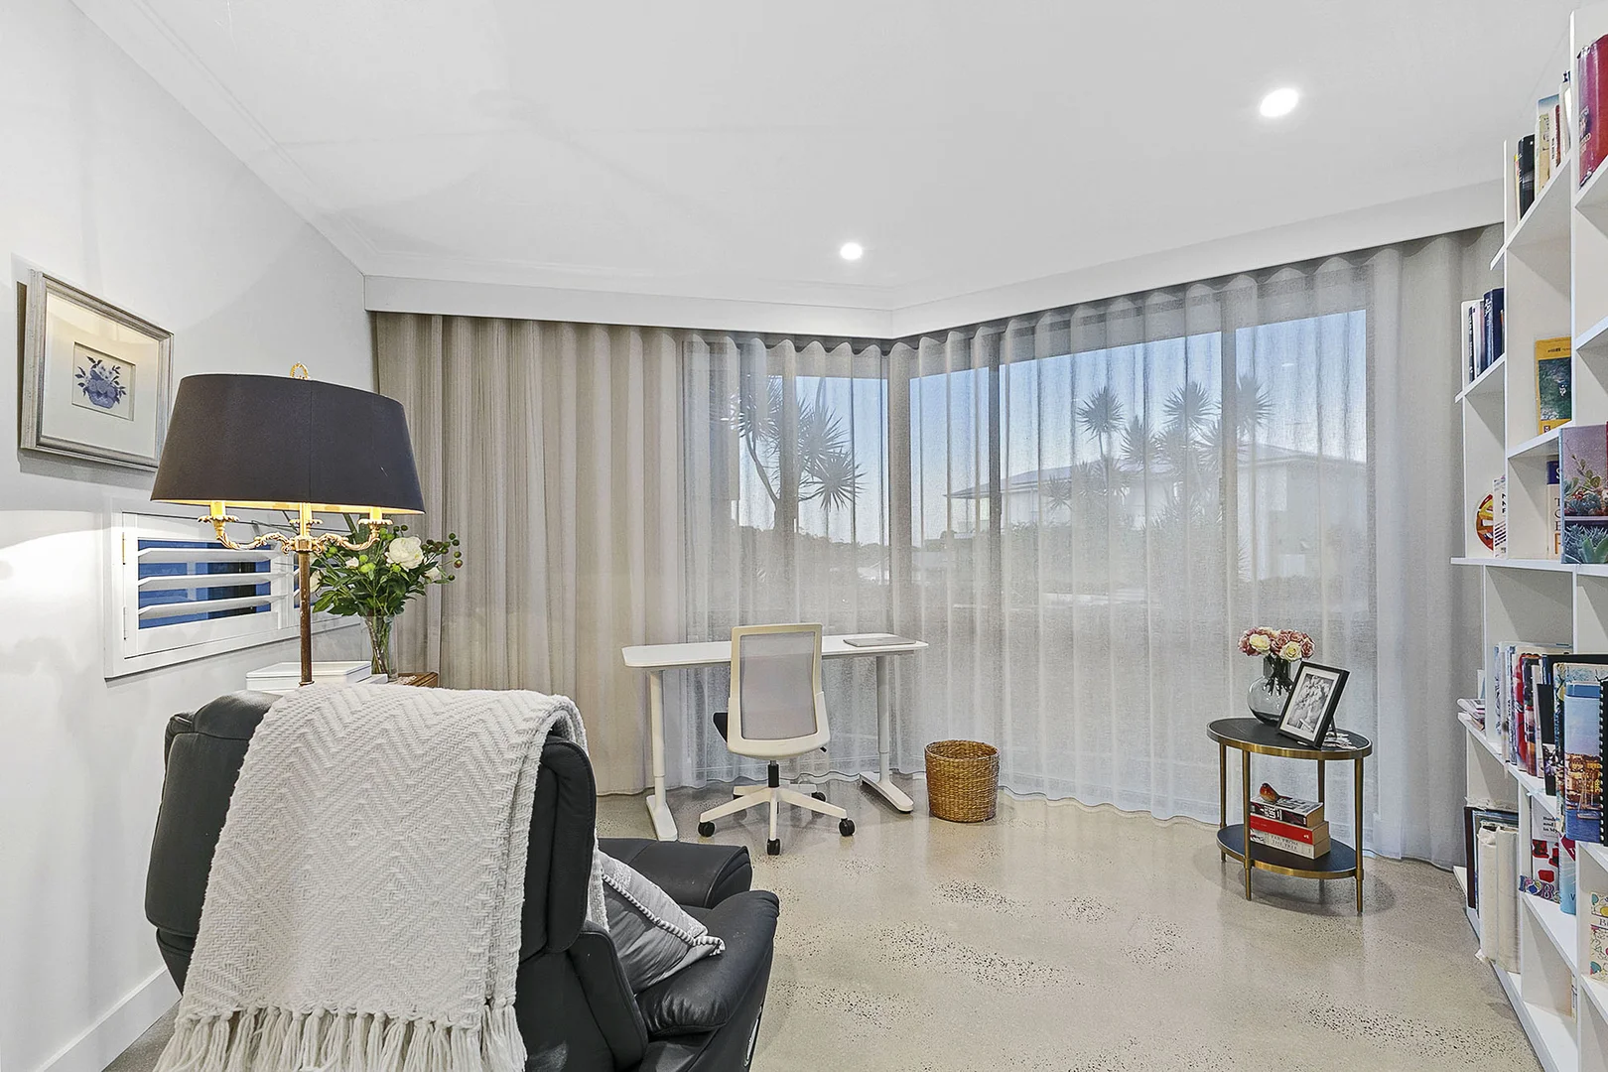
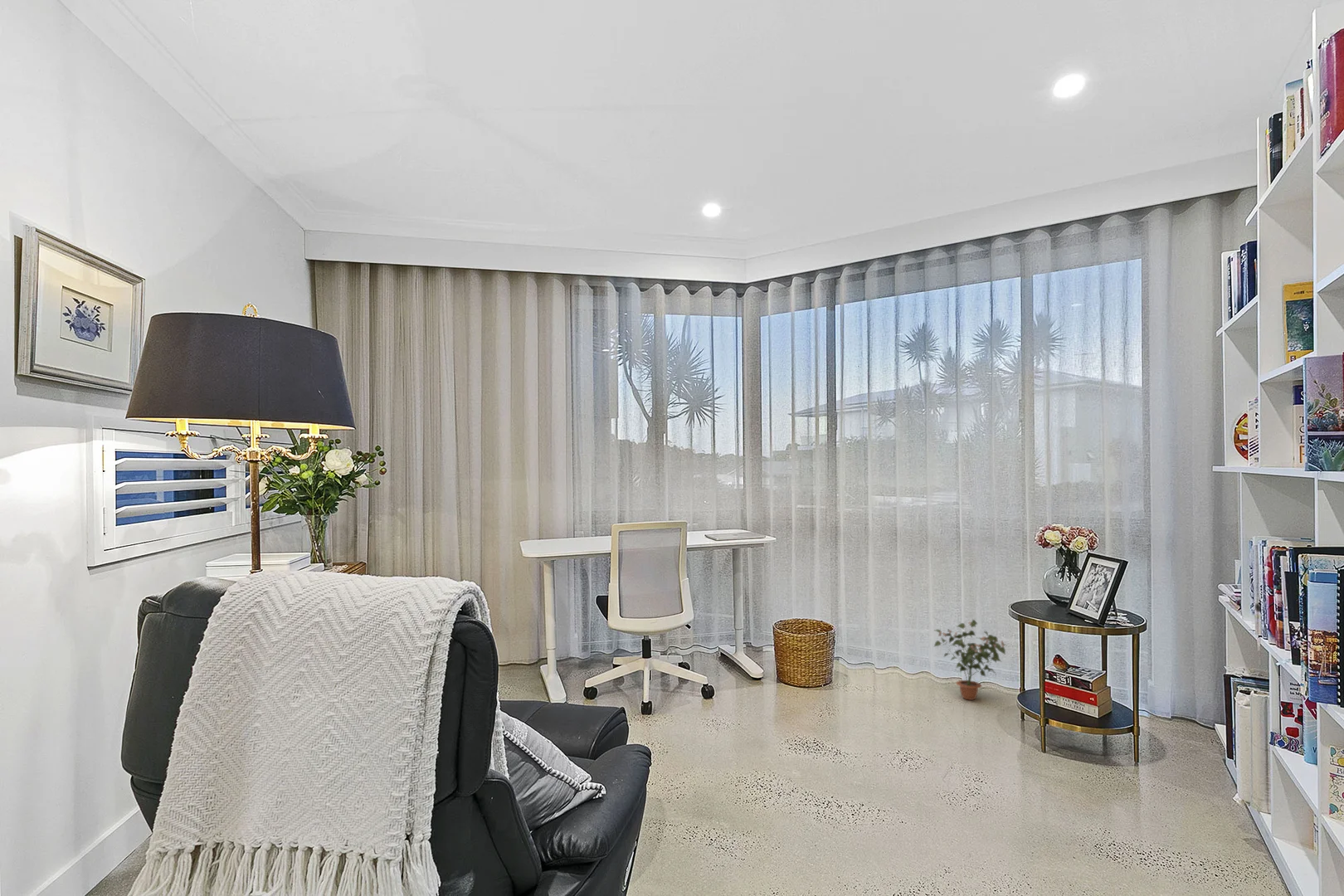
+ potted plant (968, 660)
